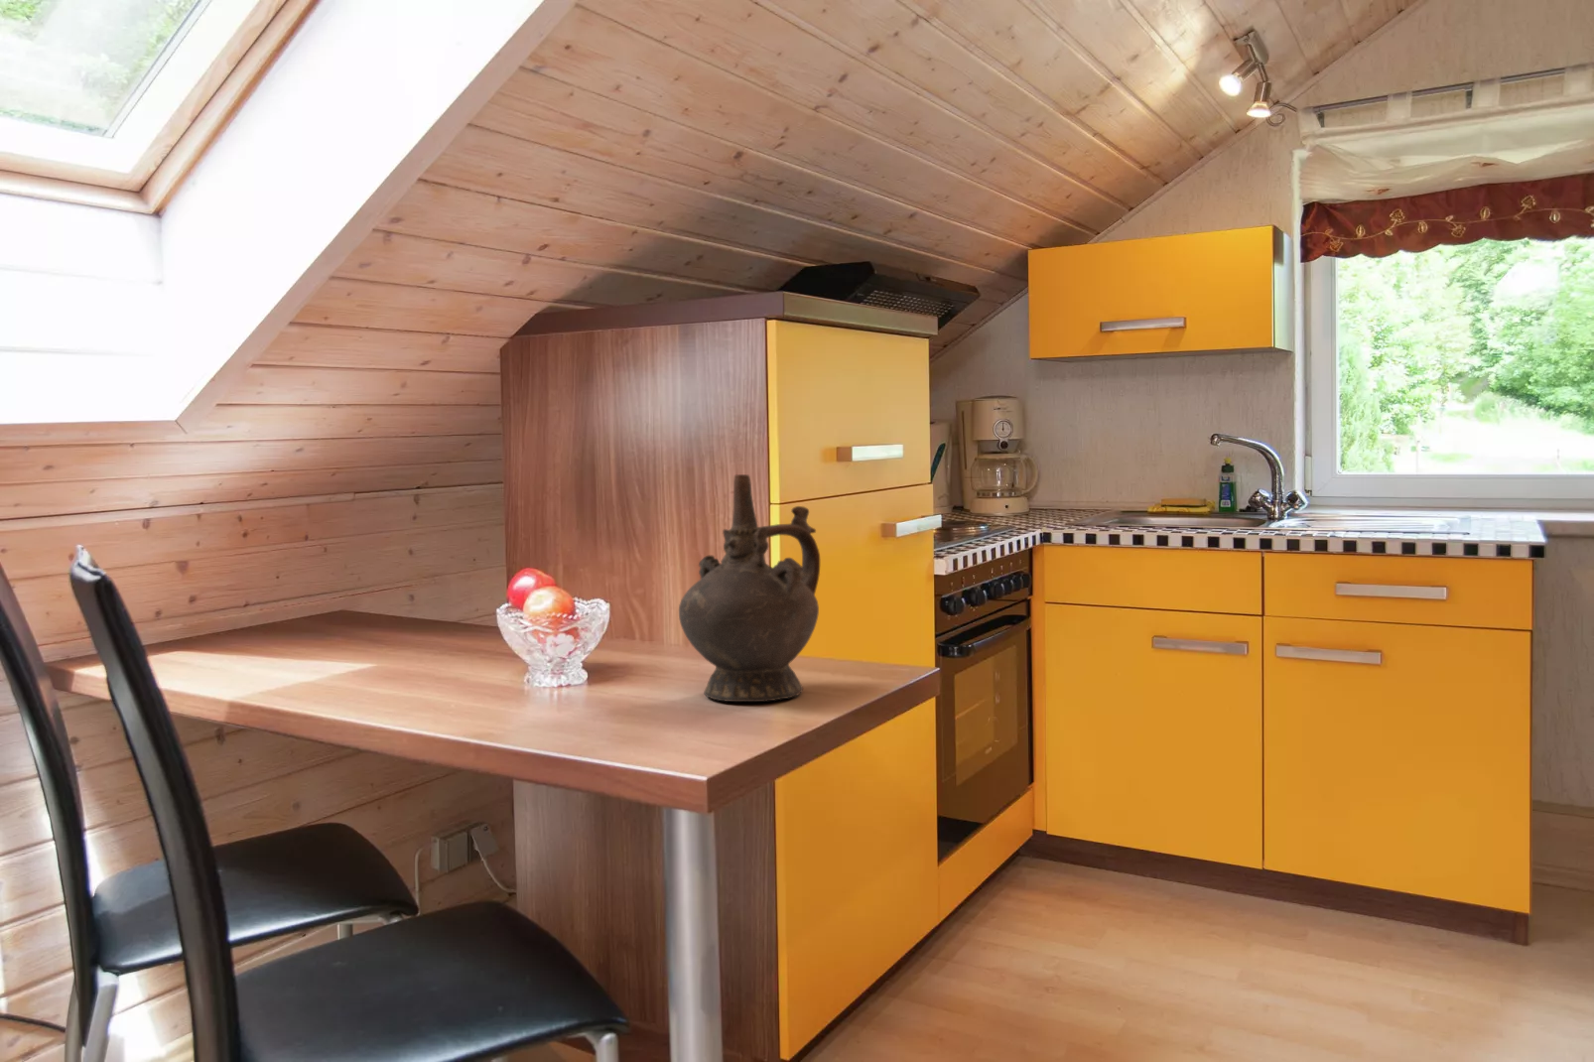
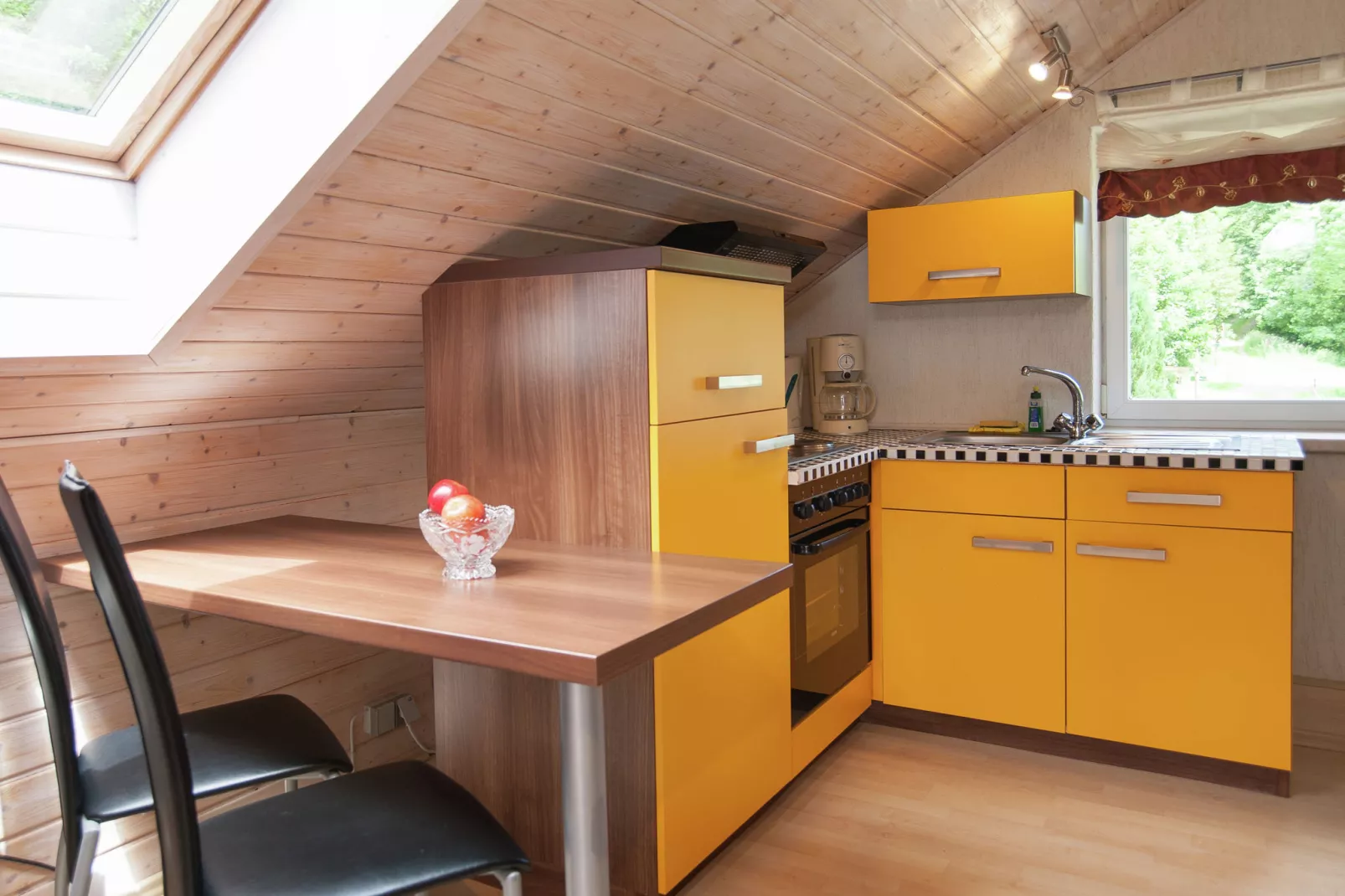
- ceremonial vessel (754, 583)
